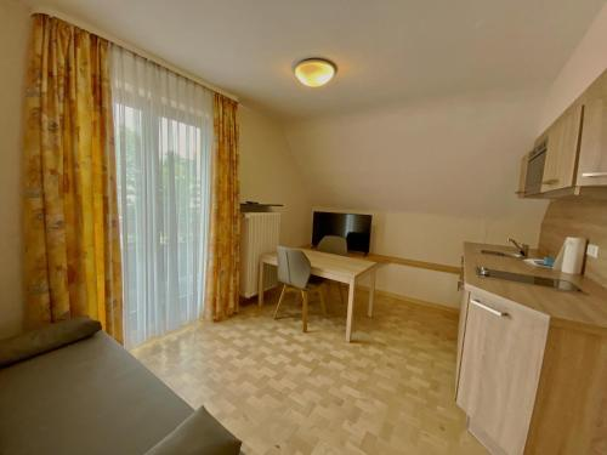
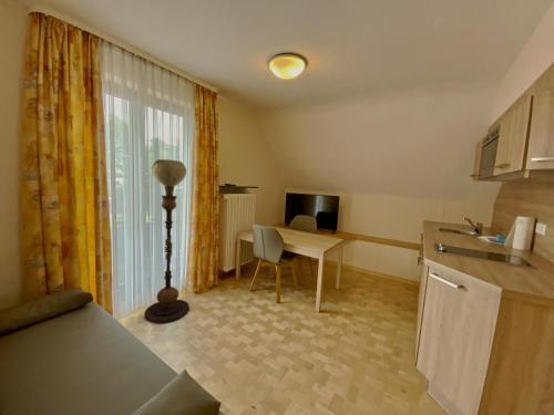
+ floor lamp (168, 238)
